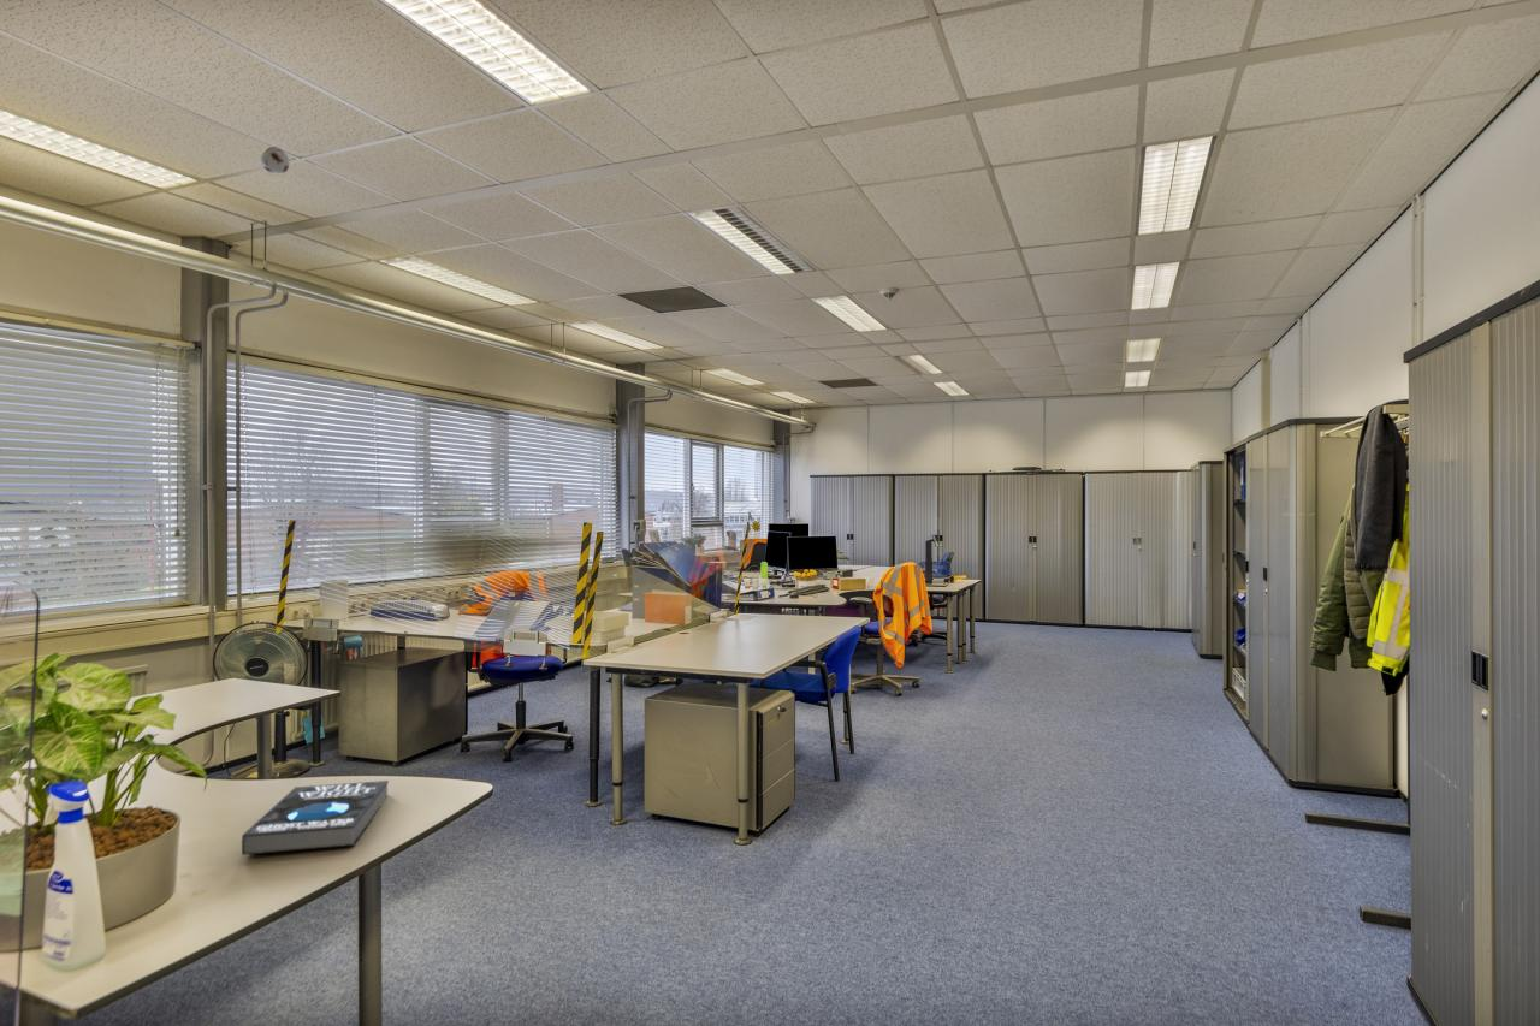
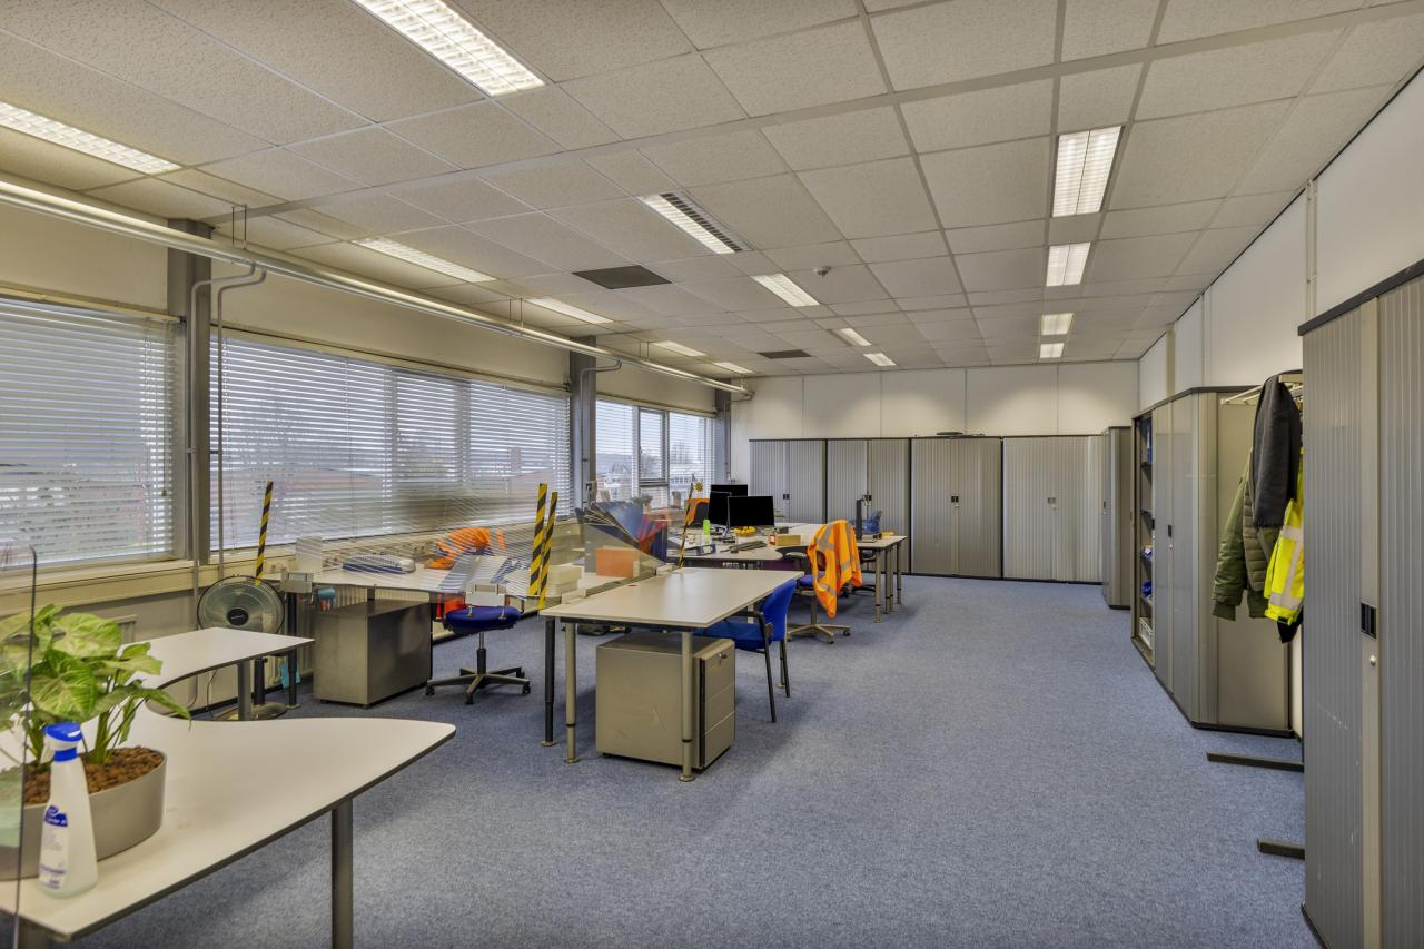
- book (321, 813)
- smoke detector (274, 160)
